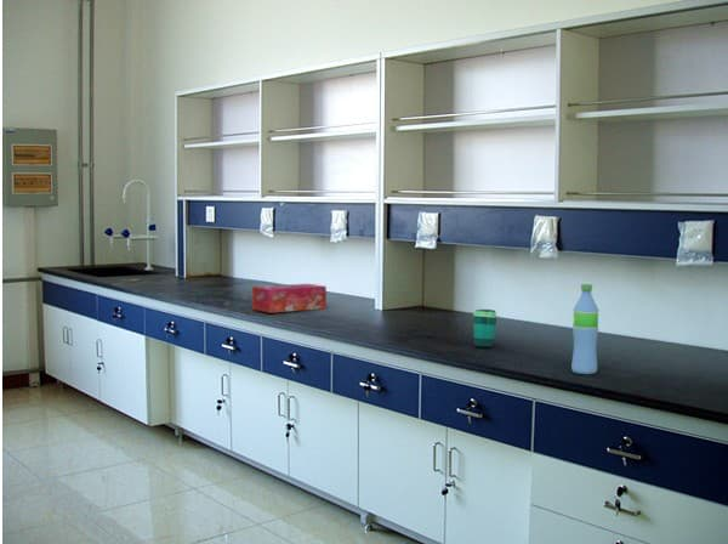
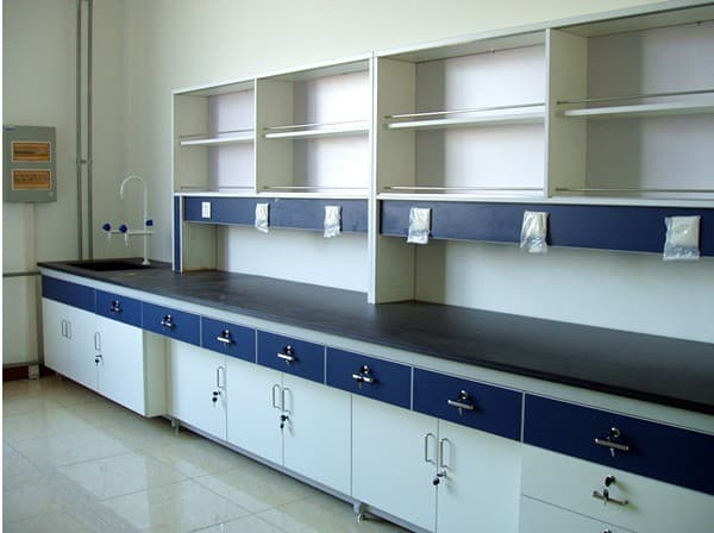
- tissue box (289, 298)
- cup (484, 328)
- water bottle (585, 328)
